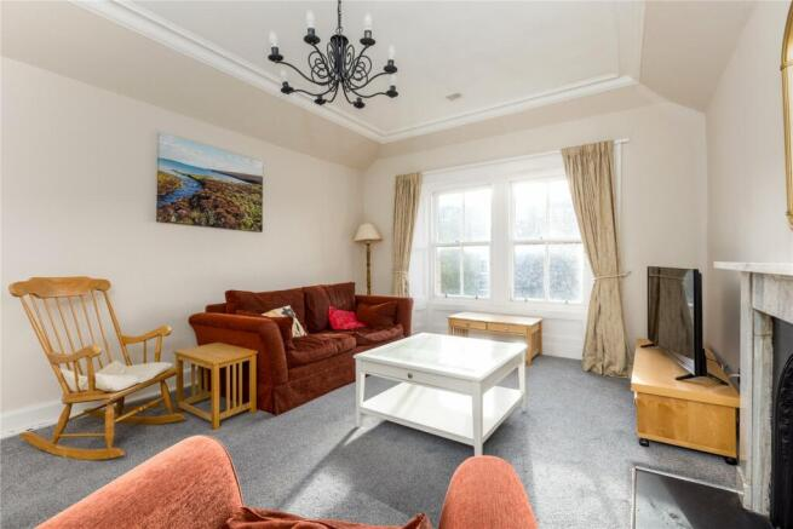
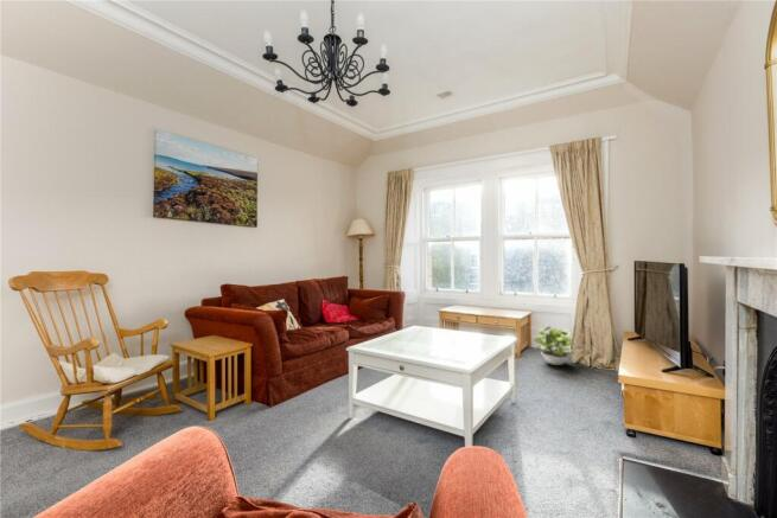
+ potted plant (553, 344)
